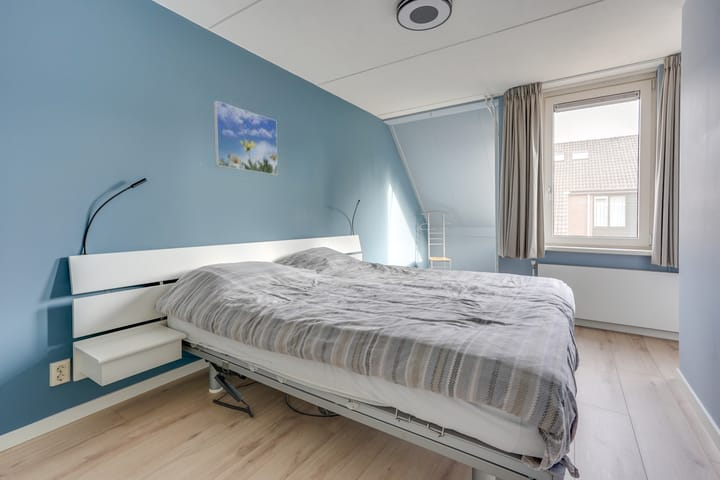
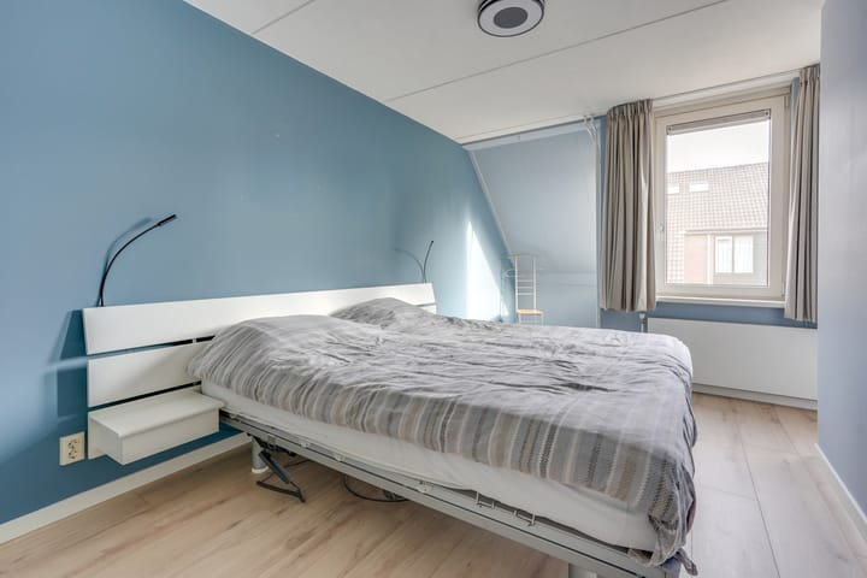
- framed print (248, 141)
